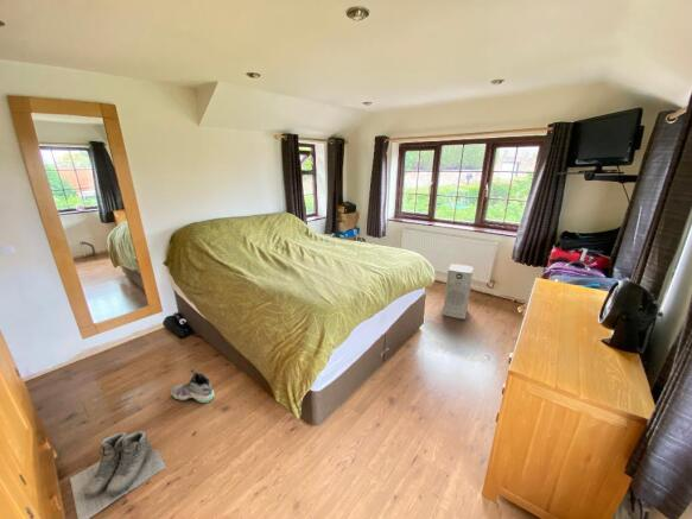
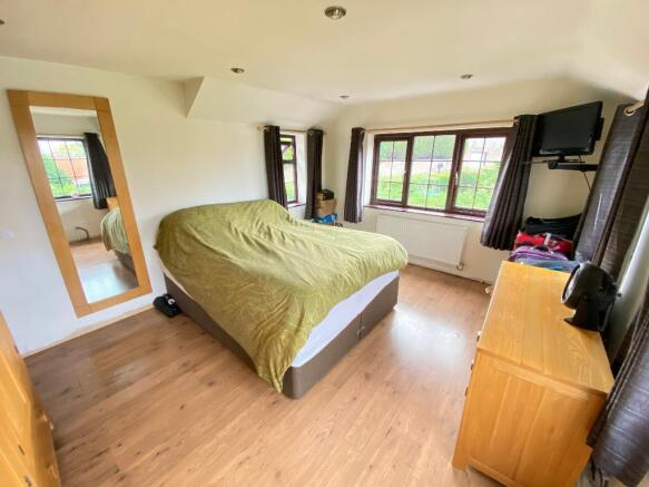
- air purifier (457, 290)
- sneaker (191, 382)
- boots (115, 460)
